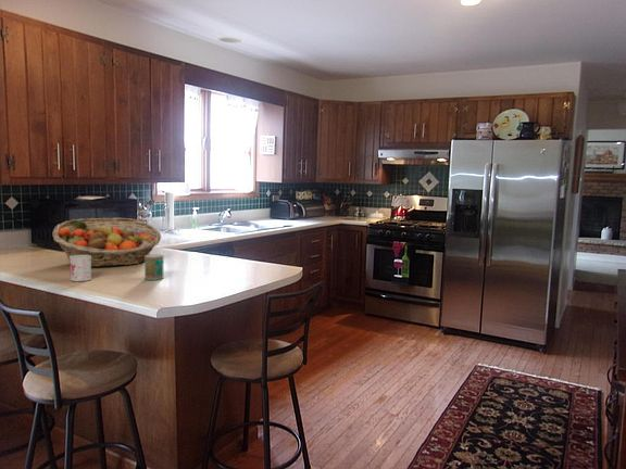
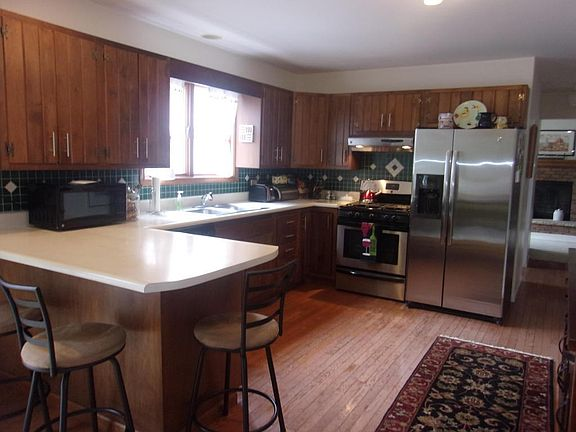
- mug (155, 267)
- fruit basket (109, 241)
- mug (79, 267)
